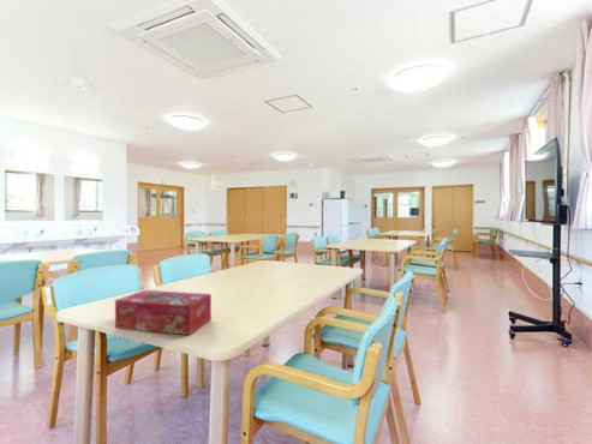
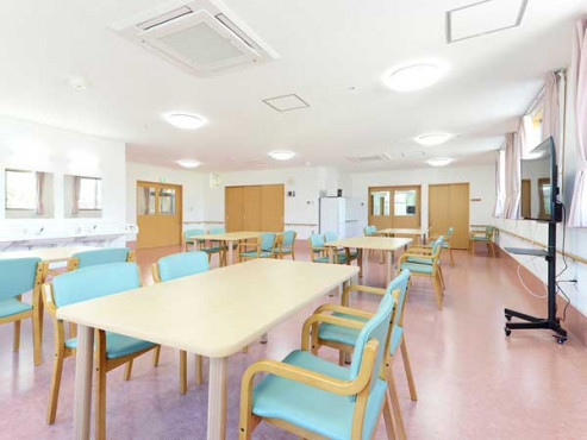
- tissue box (165, 310)
